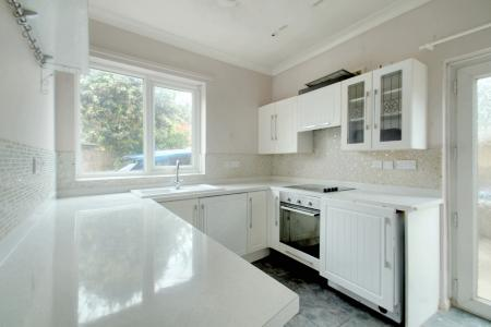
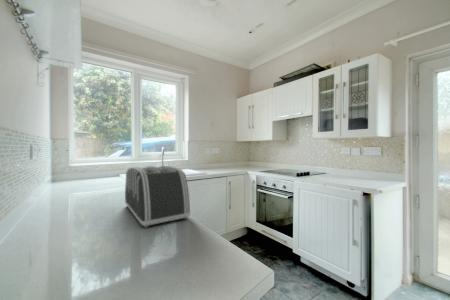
+ toaster (153, 188)
